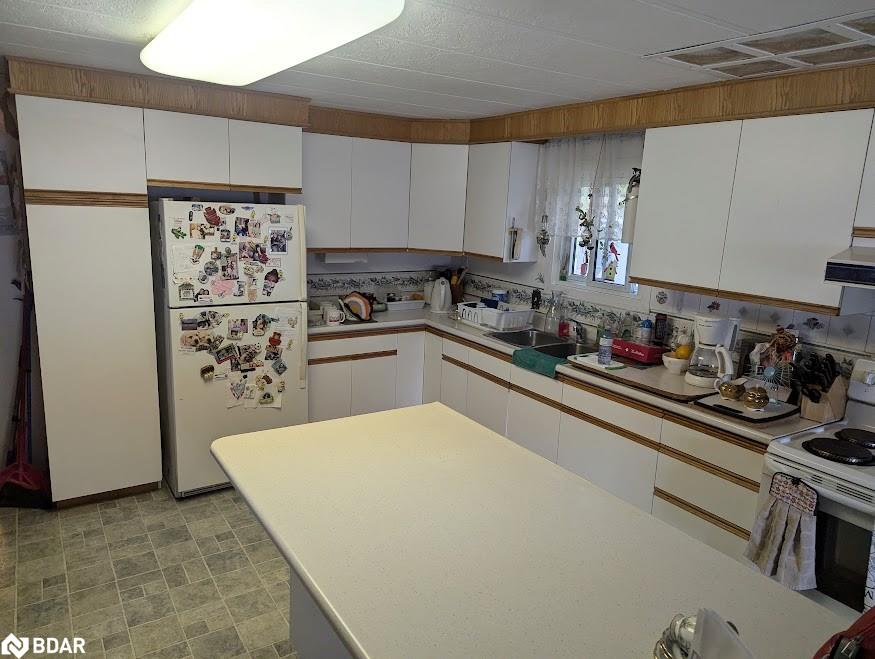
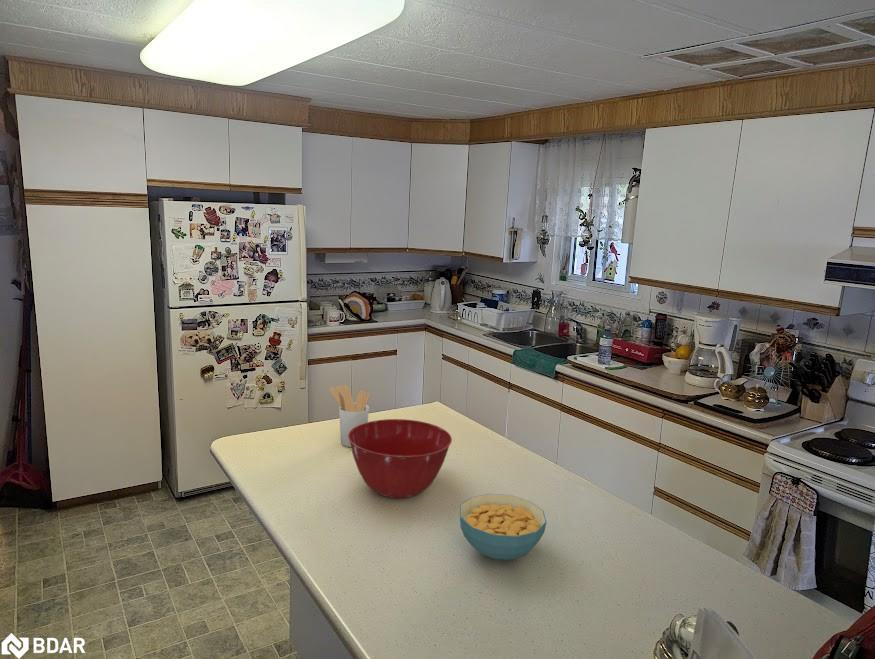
+ mixing bowl (399, 461)
+ cereal bowl (500, 533)
+ utensil holder (348, 414)
